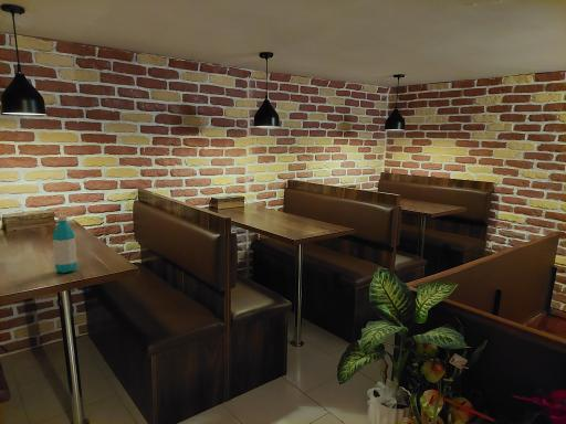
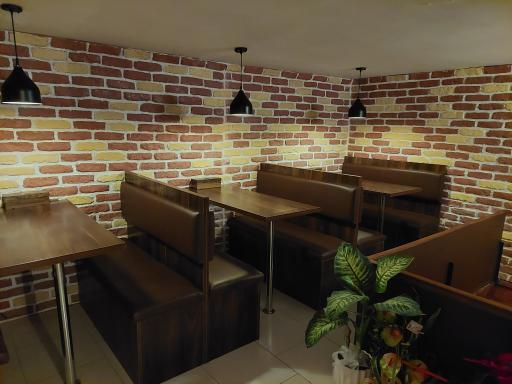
- water bottle (64, 243)
